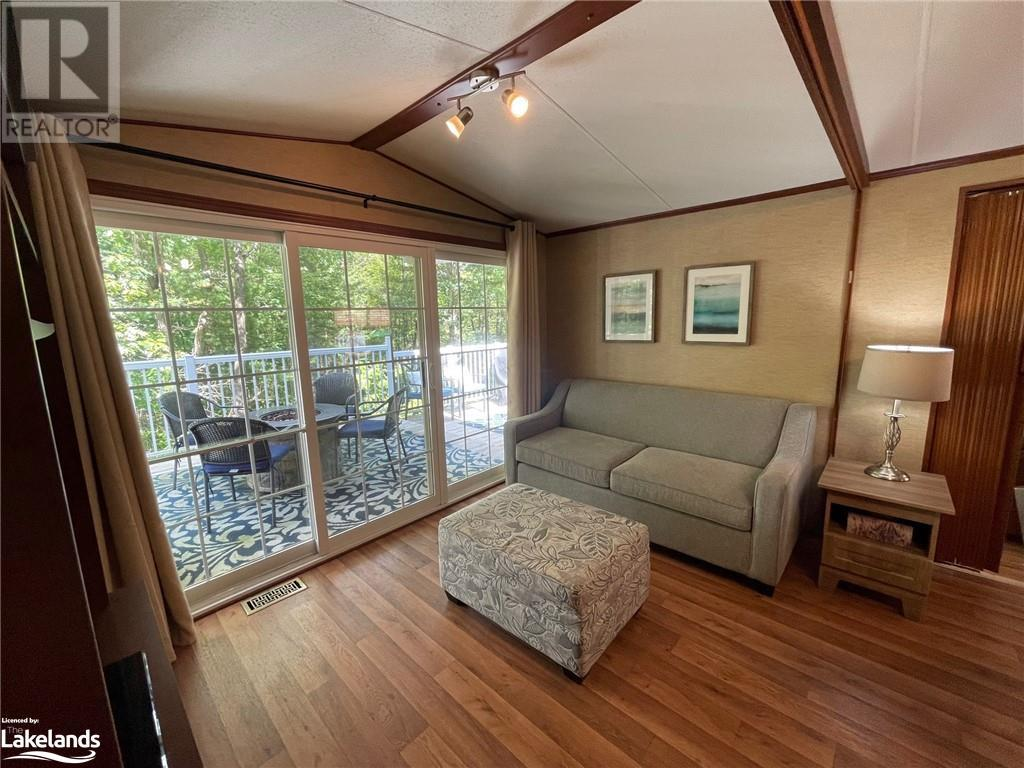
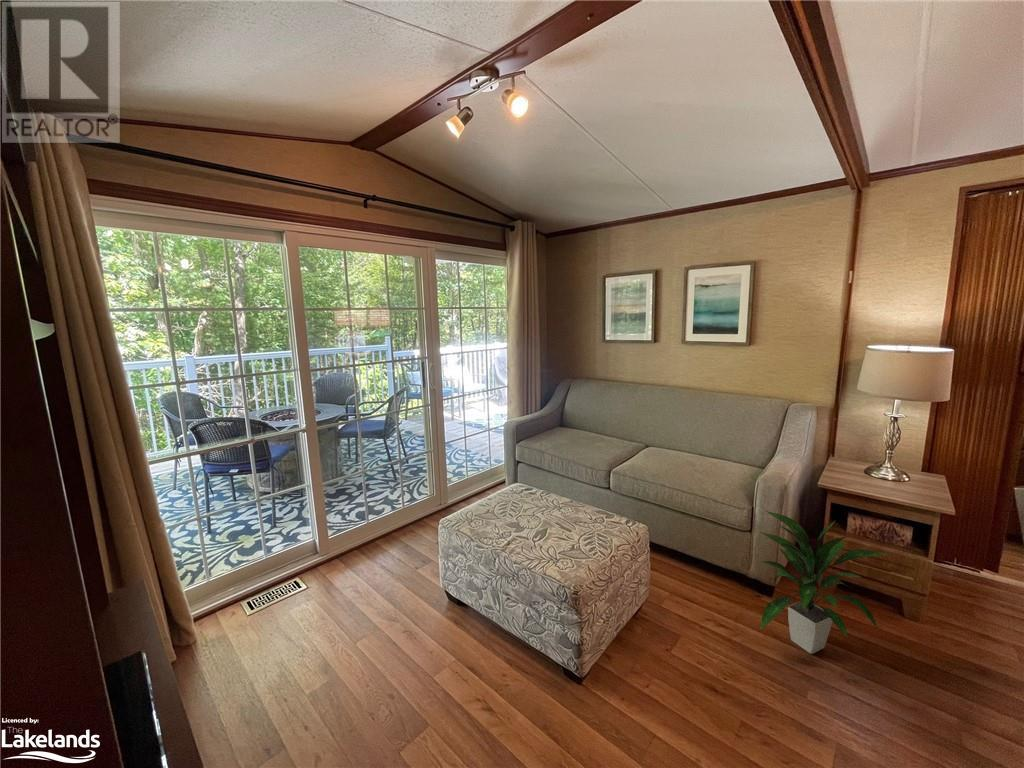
+ indoor plant (807, 581)
